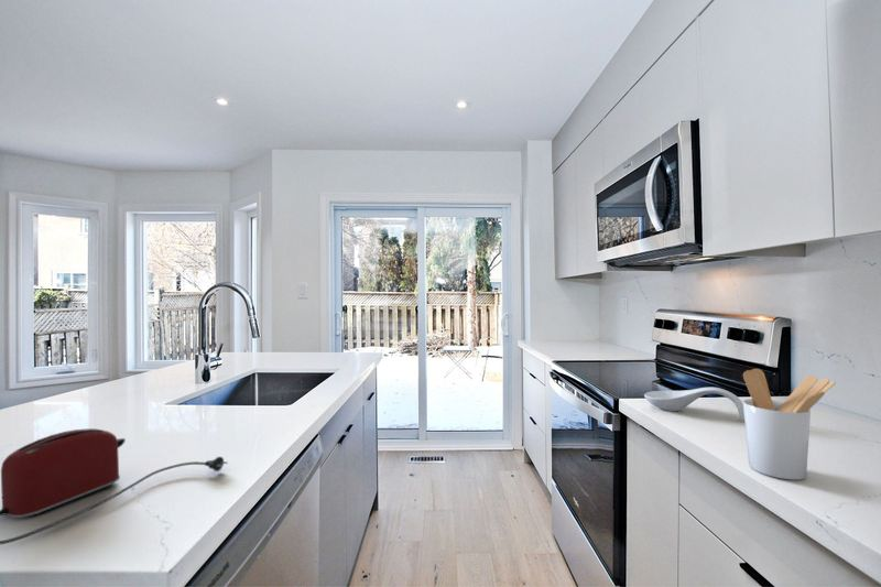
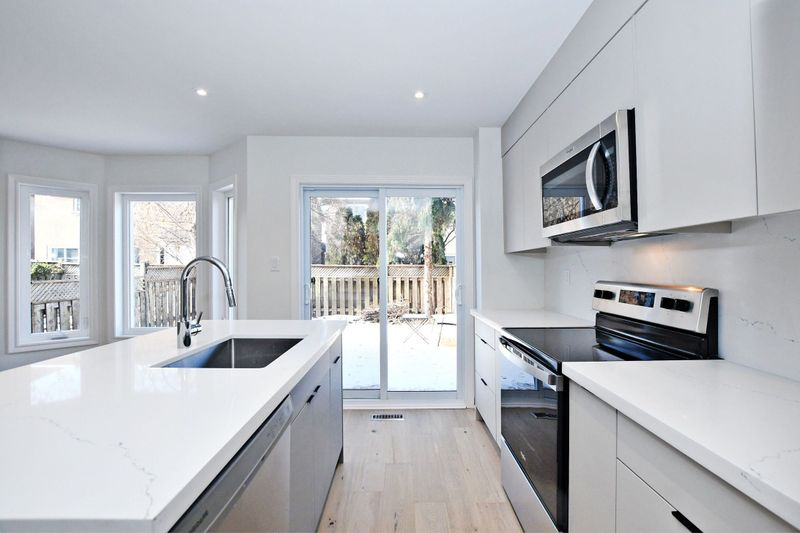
- utensil holder (788, 421)
- spoon rest (692, 398)
- toaster (108, 464)
